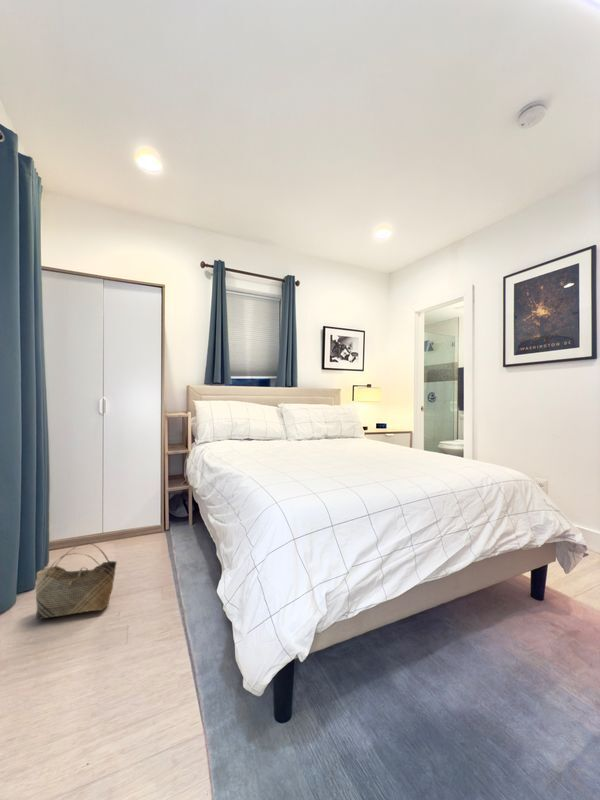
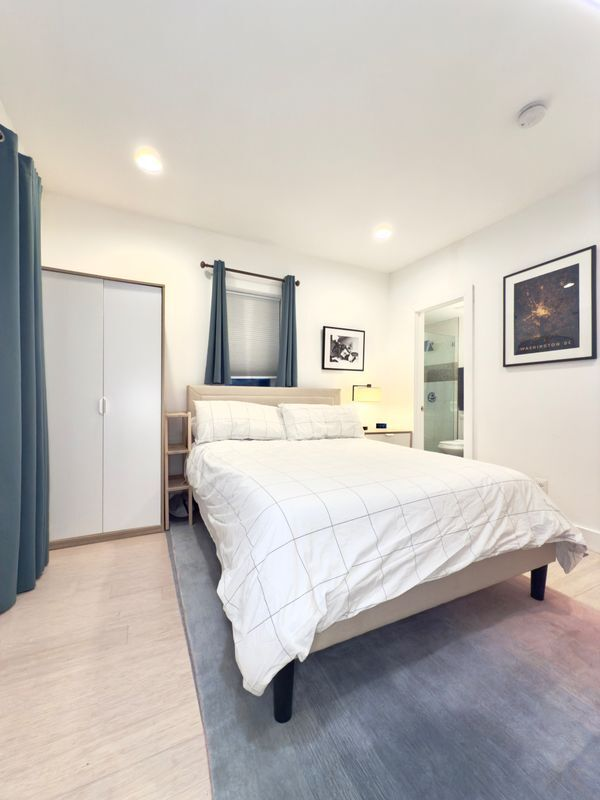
- basket (78, 577)
